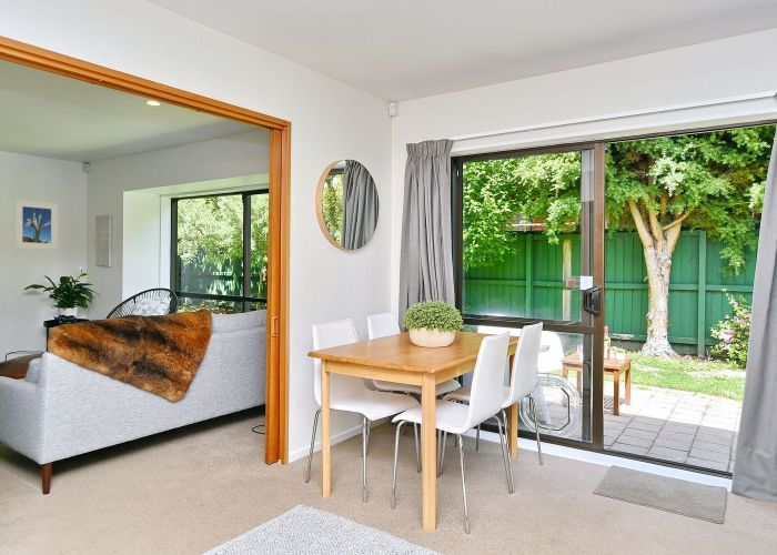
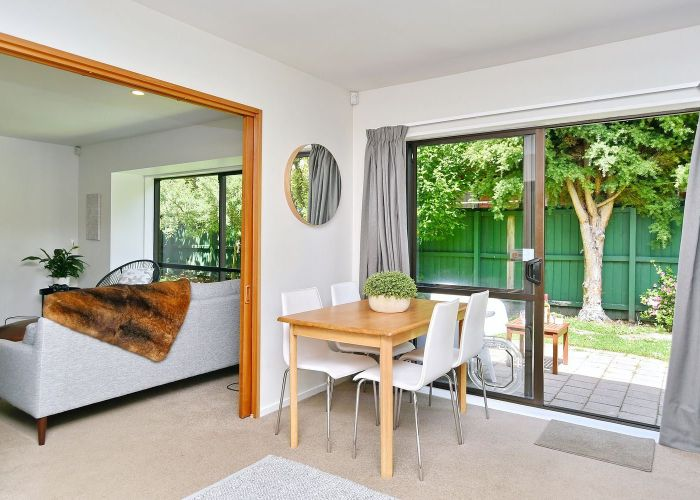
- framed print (37, 225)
